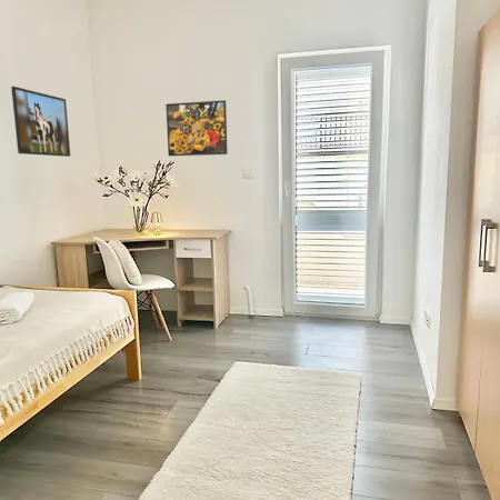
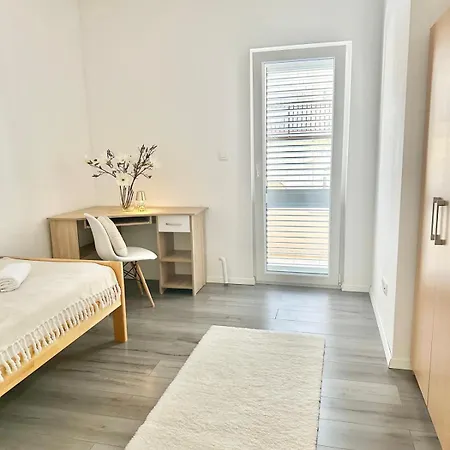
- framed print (43, 124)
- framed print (196, 129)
